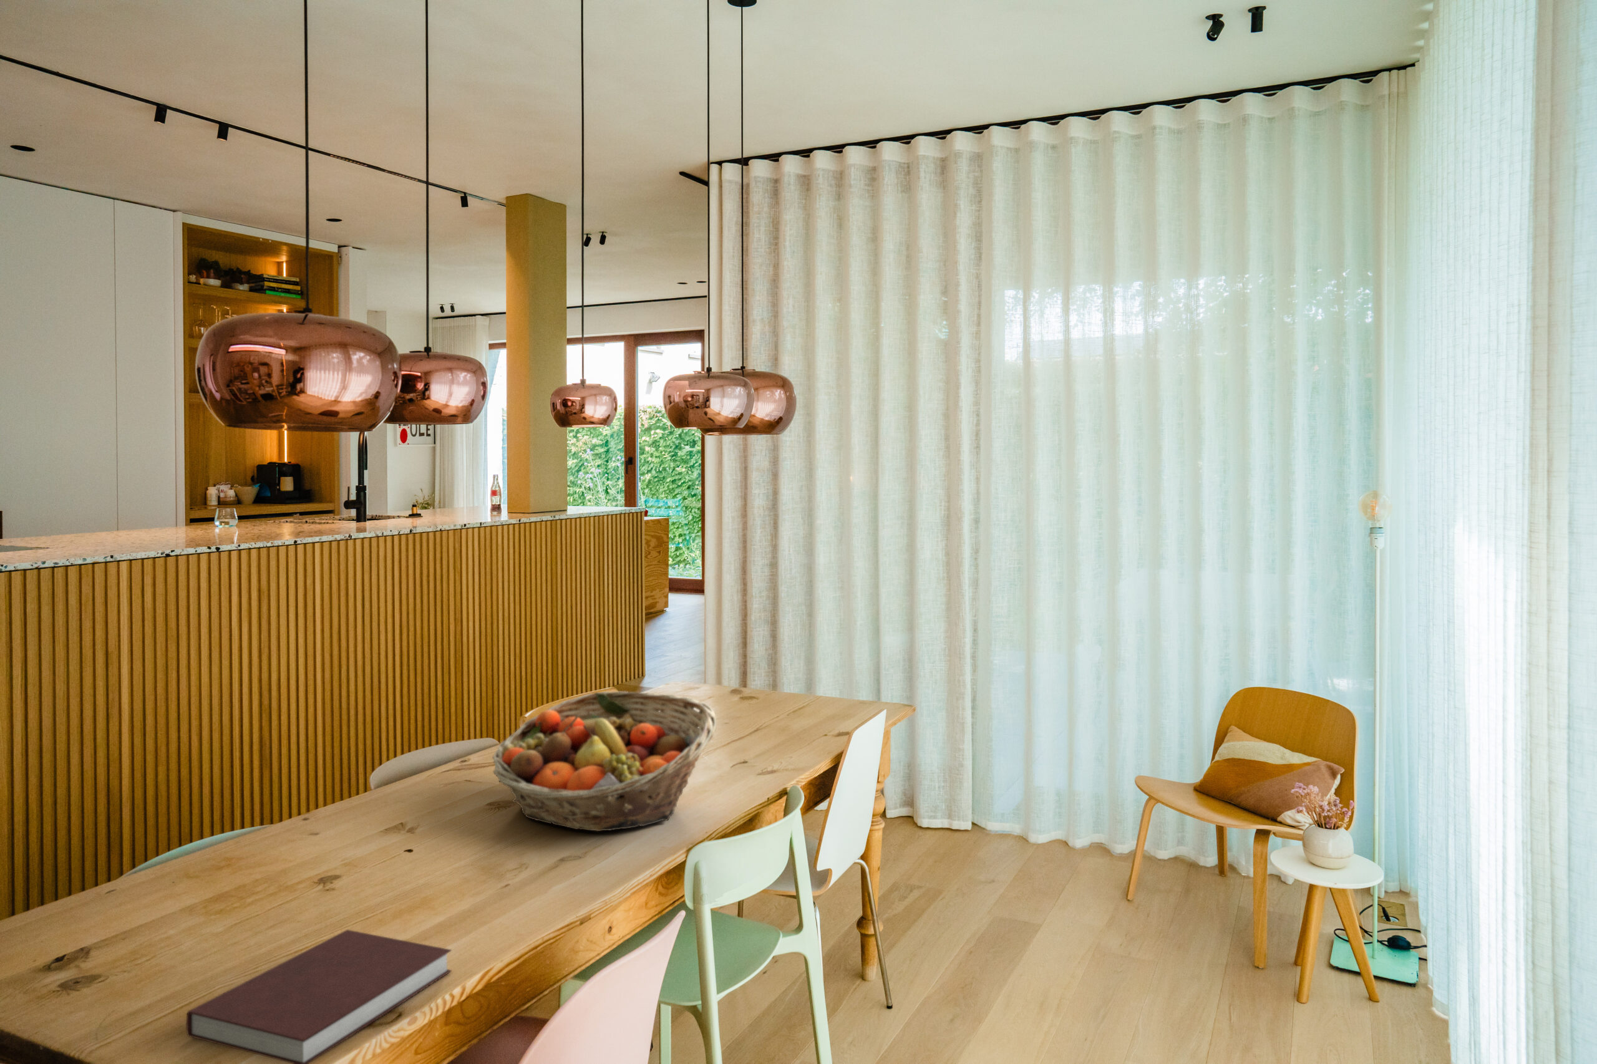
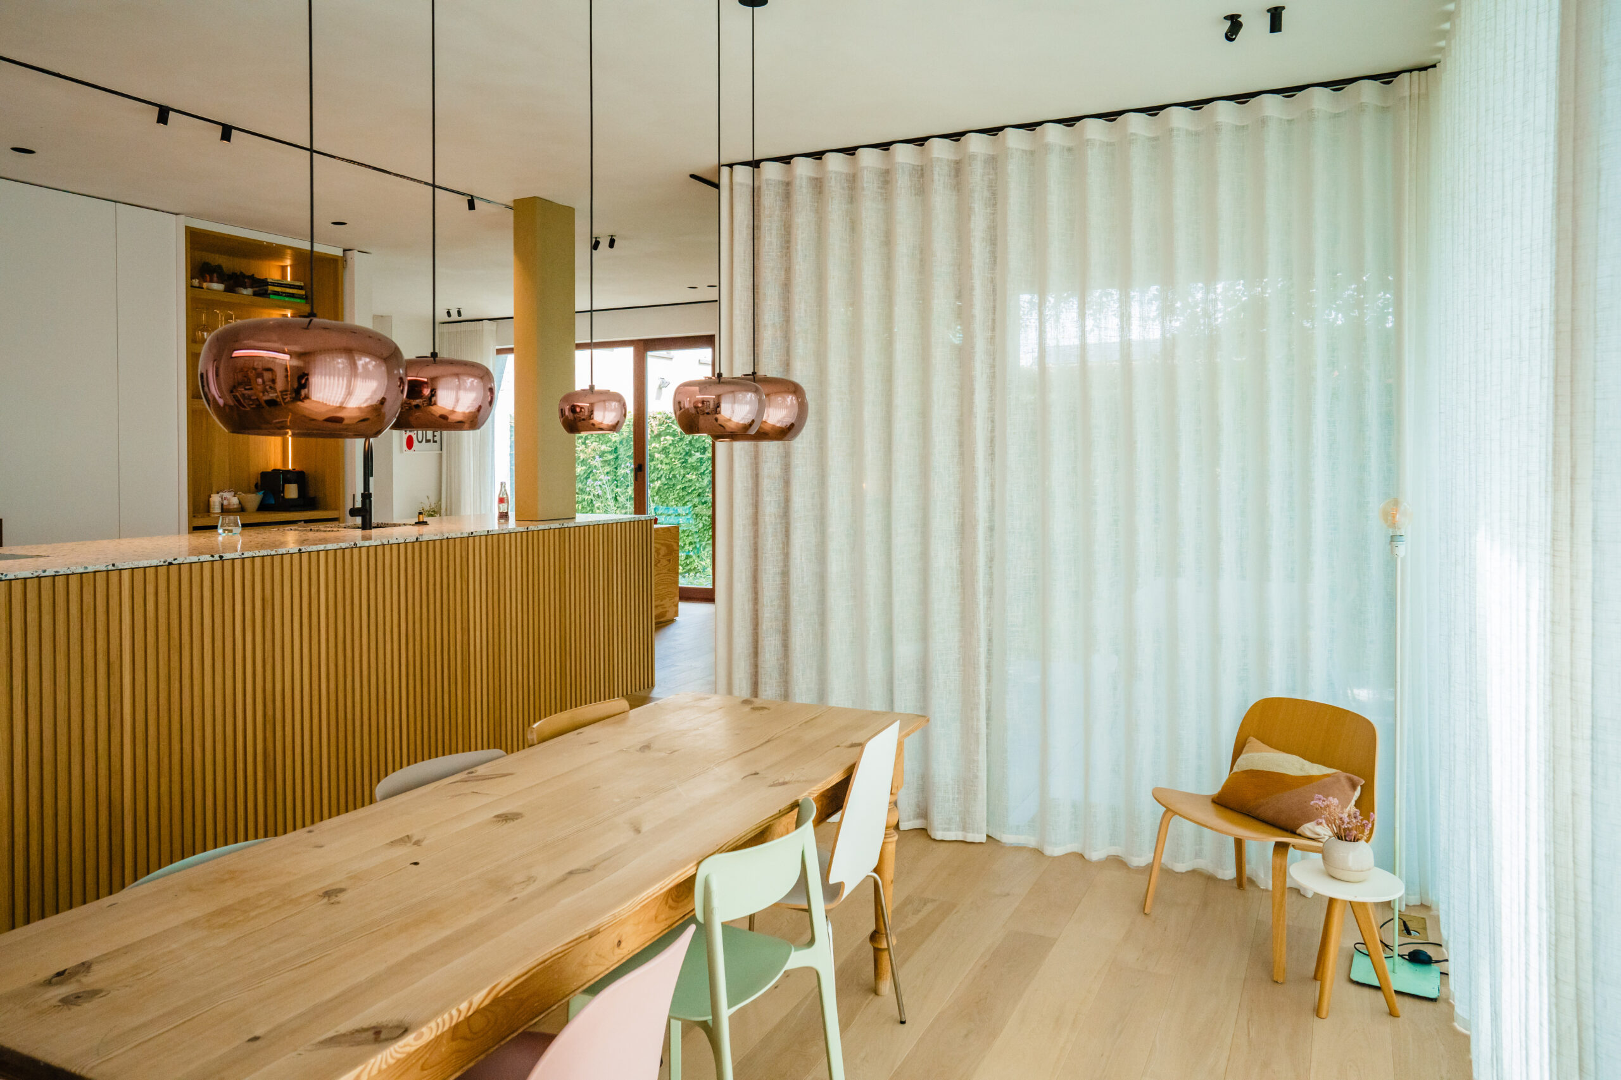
- fruit basket (606, 756)
- notebook (328, 990)
